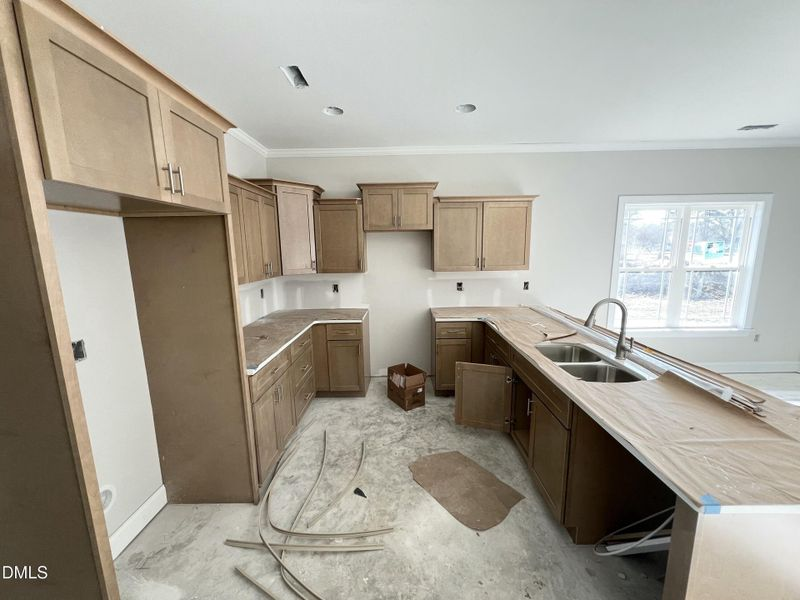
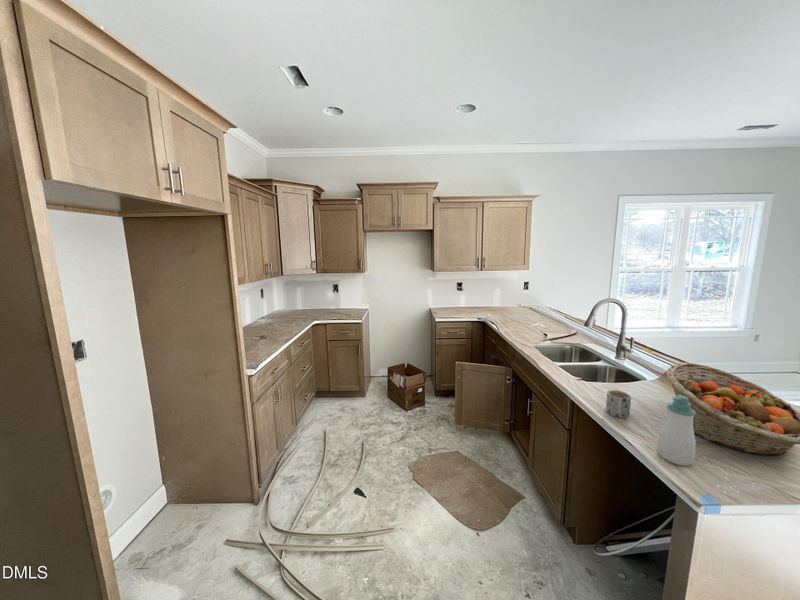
+ soap bottle (678, 427)
+ mug (618, 405)
+ fruit basket (730, 404)
